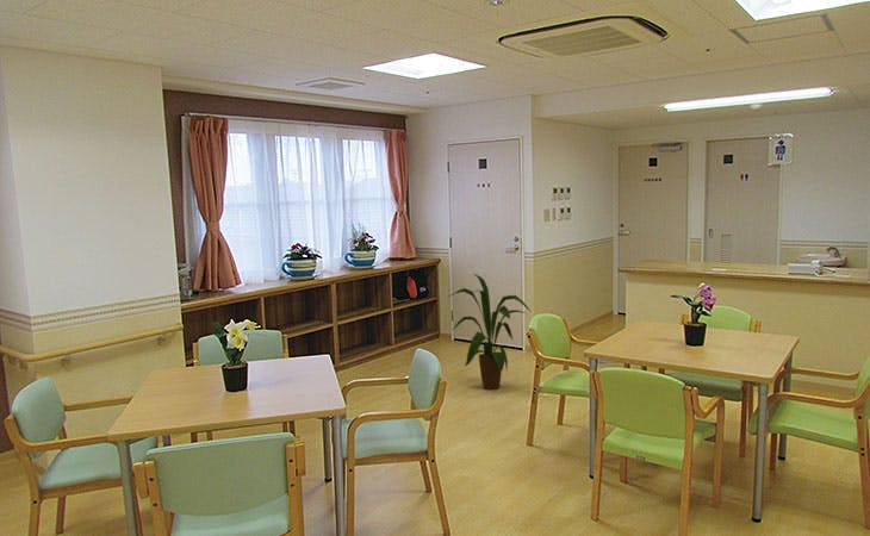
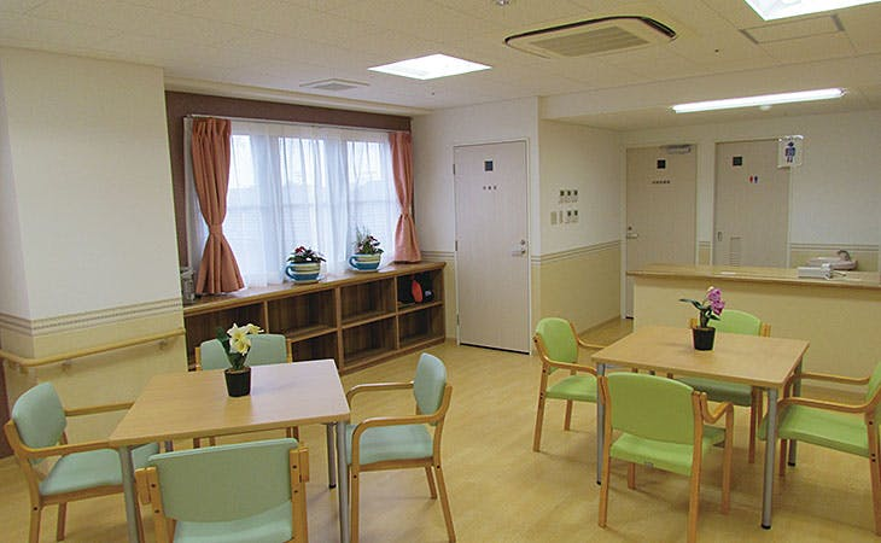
- house plant (489, 334)
